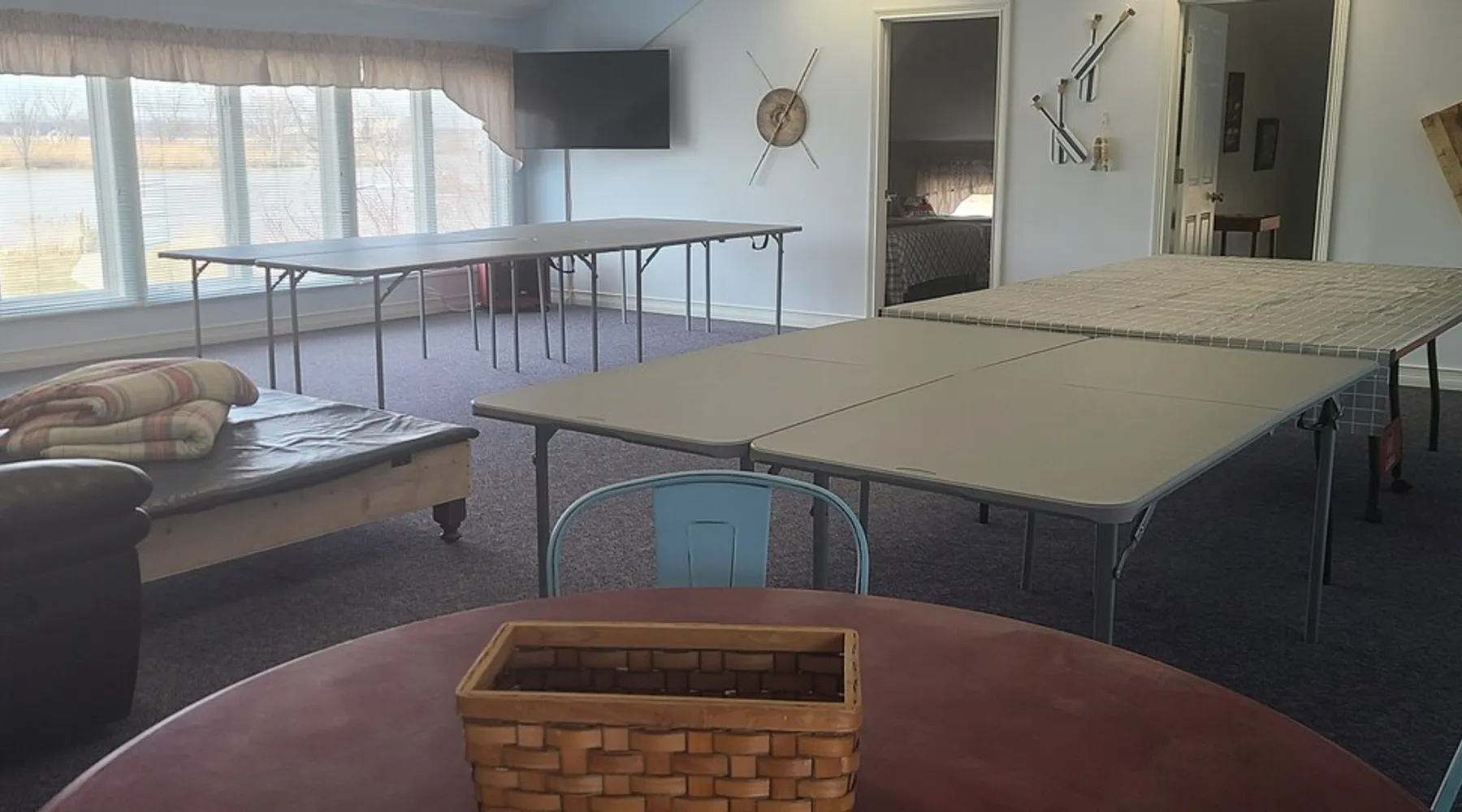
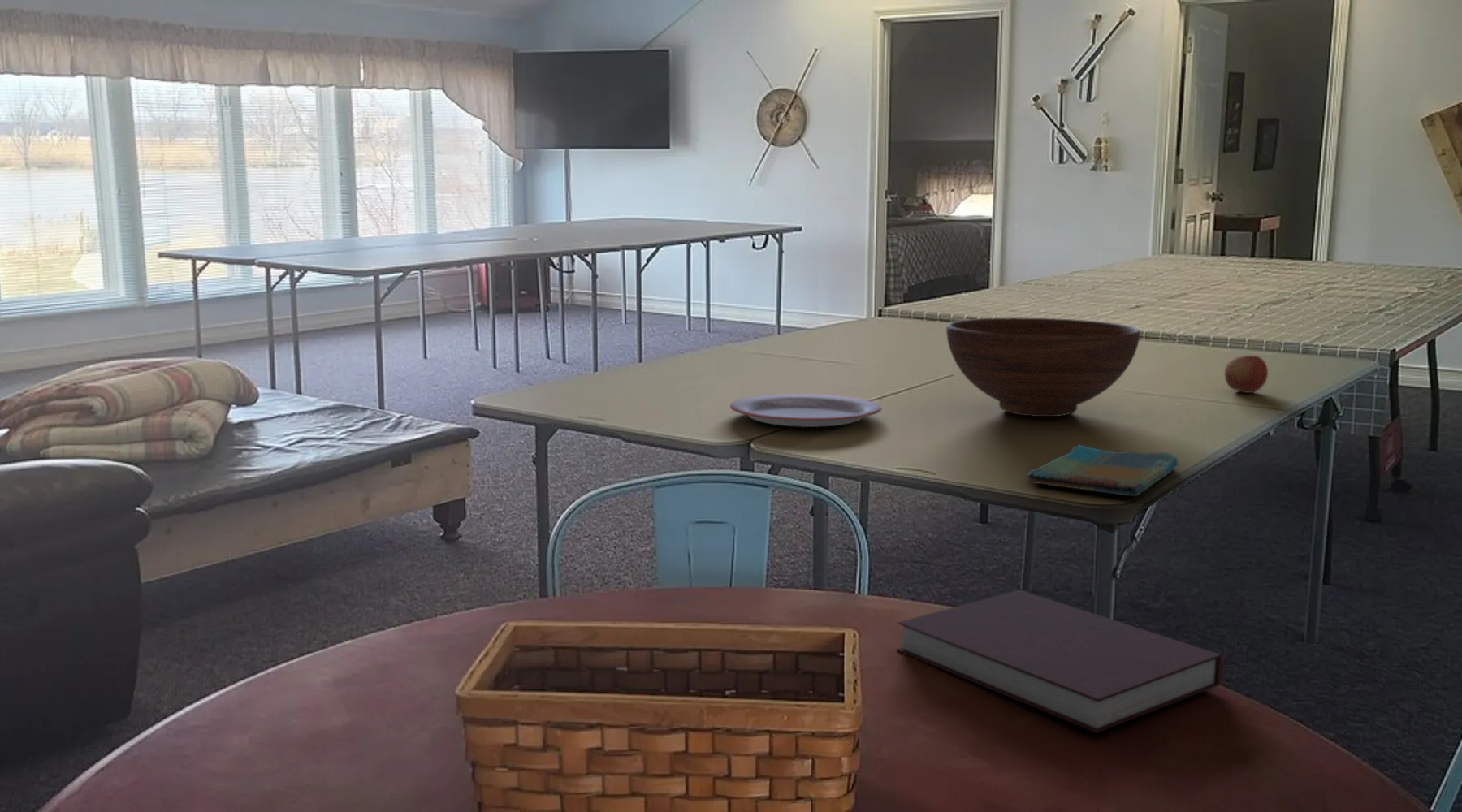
+ apple (1246, 373)
+ dish towel (1105, 468)
+ plate (805, 411)
+ notebook (1053, 652)
+ fruit bowl (1040, 369)
